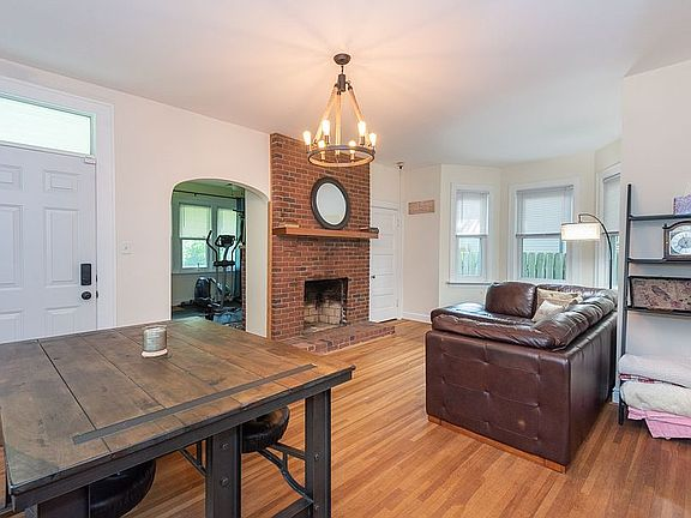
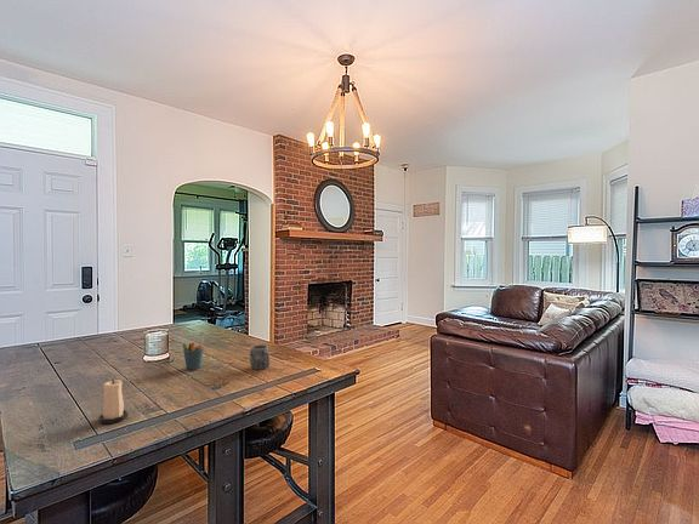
+ pen holder (193, 353)
+ candle (113, 398)
+ mug (261, 357)
